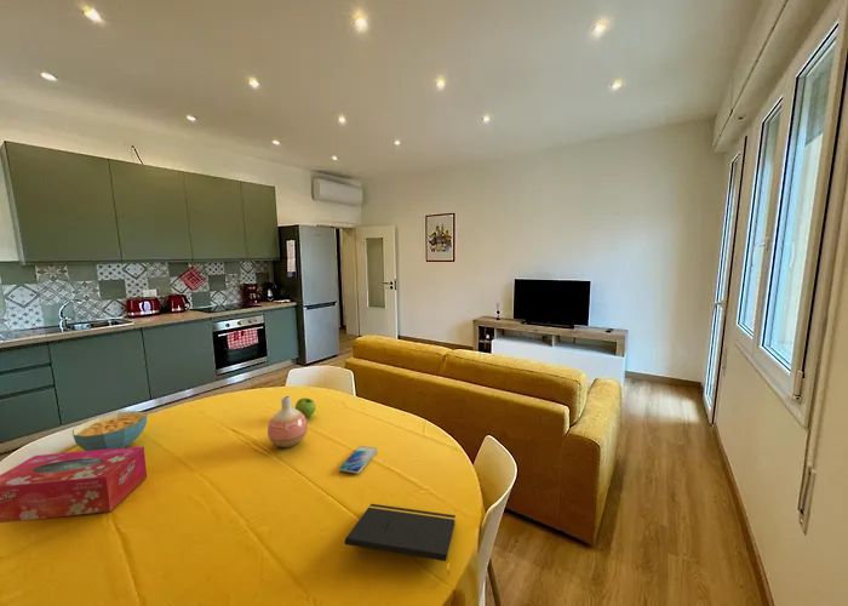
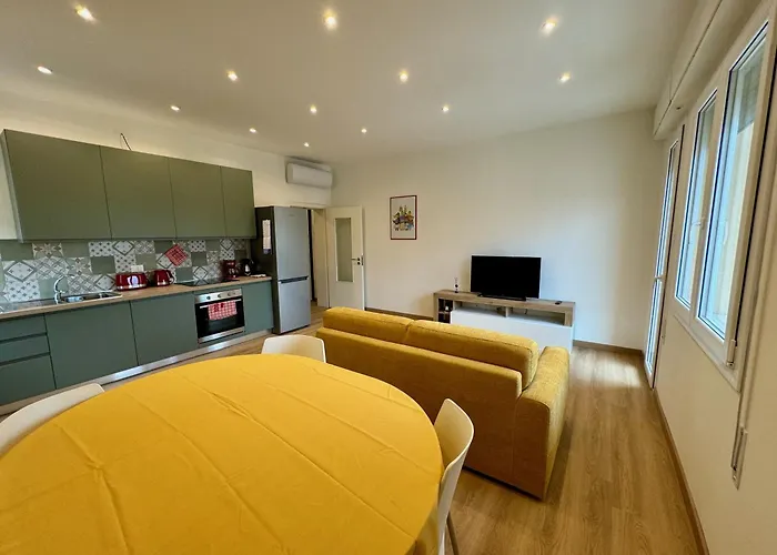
- notepad (403, 528)
- vase (287, 419)
- cereal bowl (113, 435)
- smartphone (359, 458)
- tissue box (70, 481)
- fruit (305, 407)
